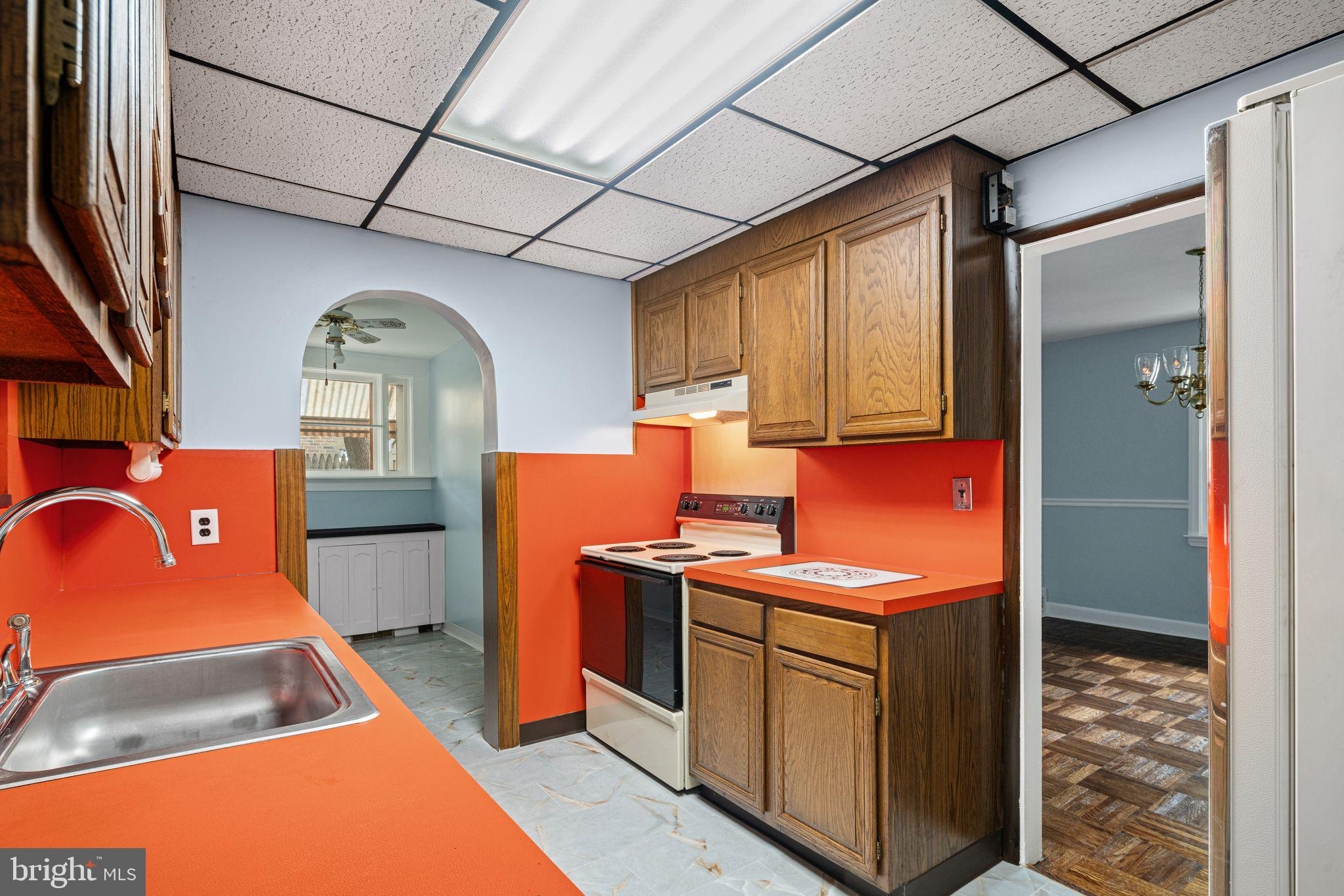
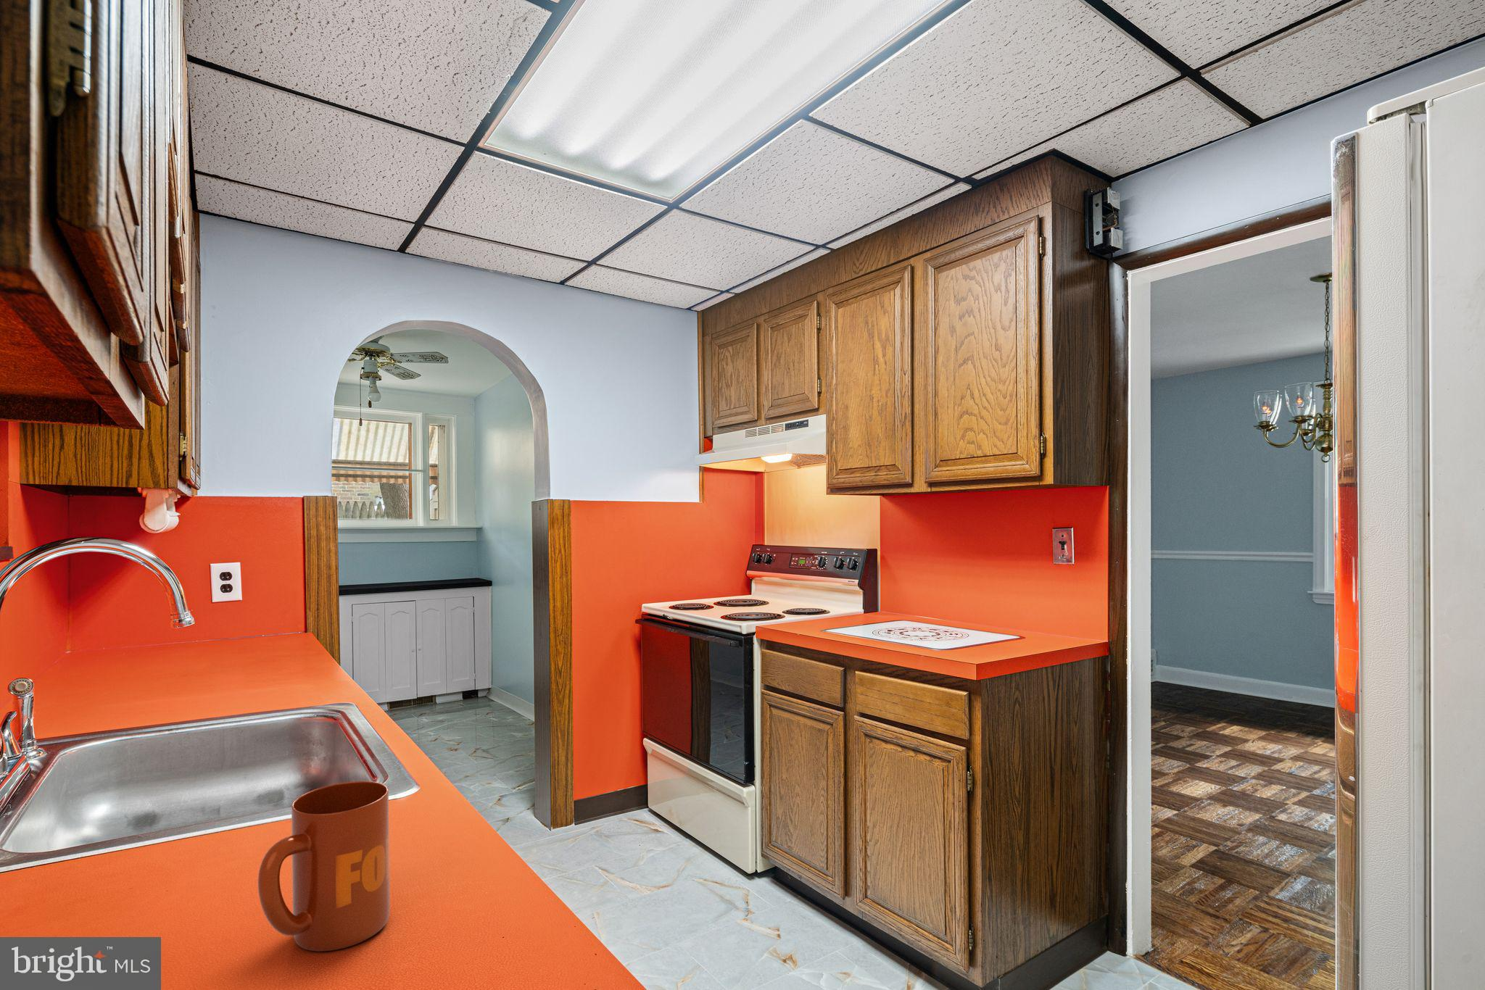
+ mug (323, 872)
